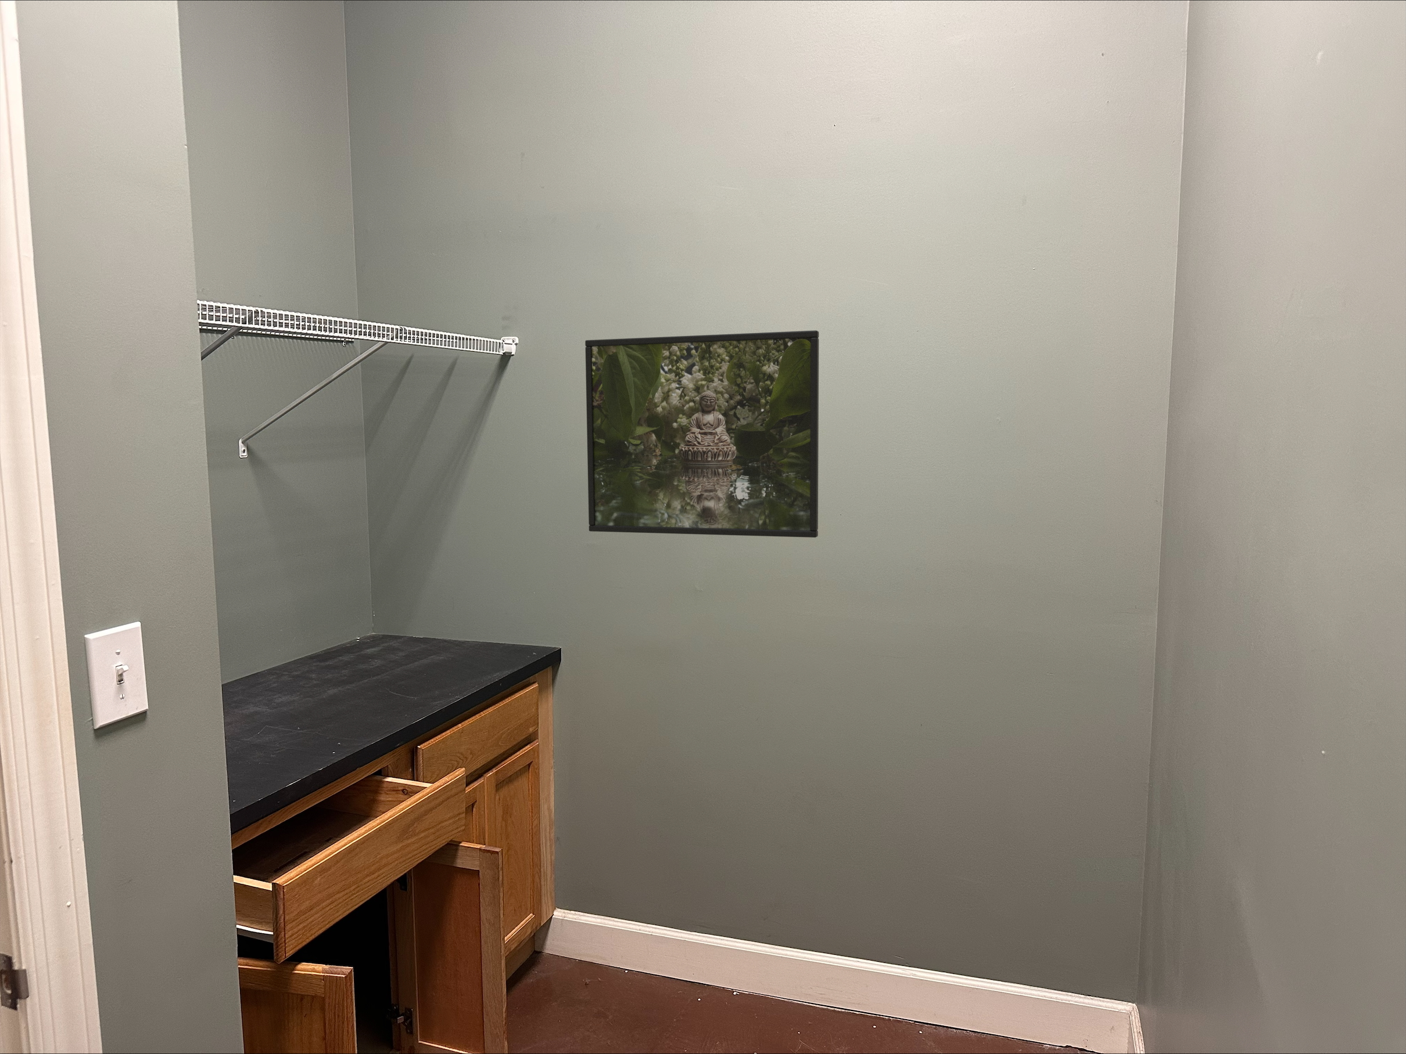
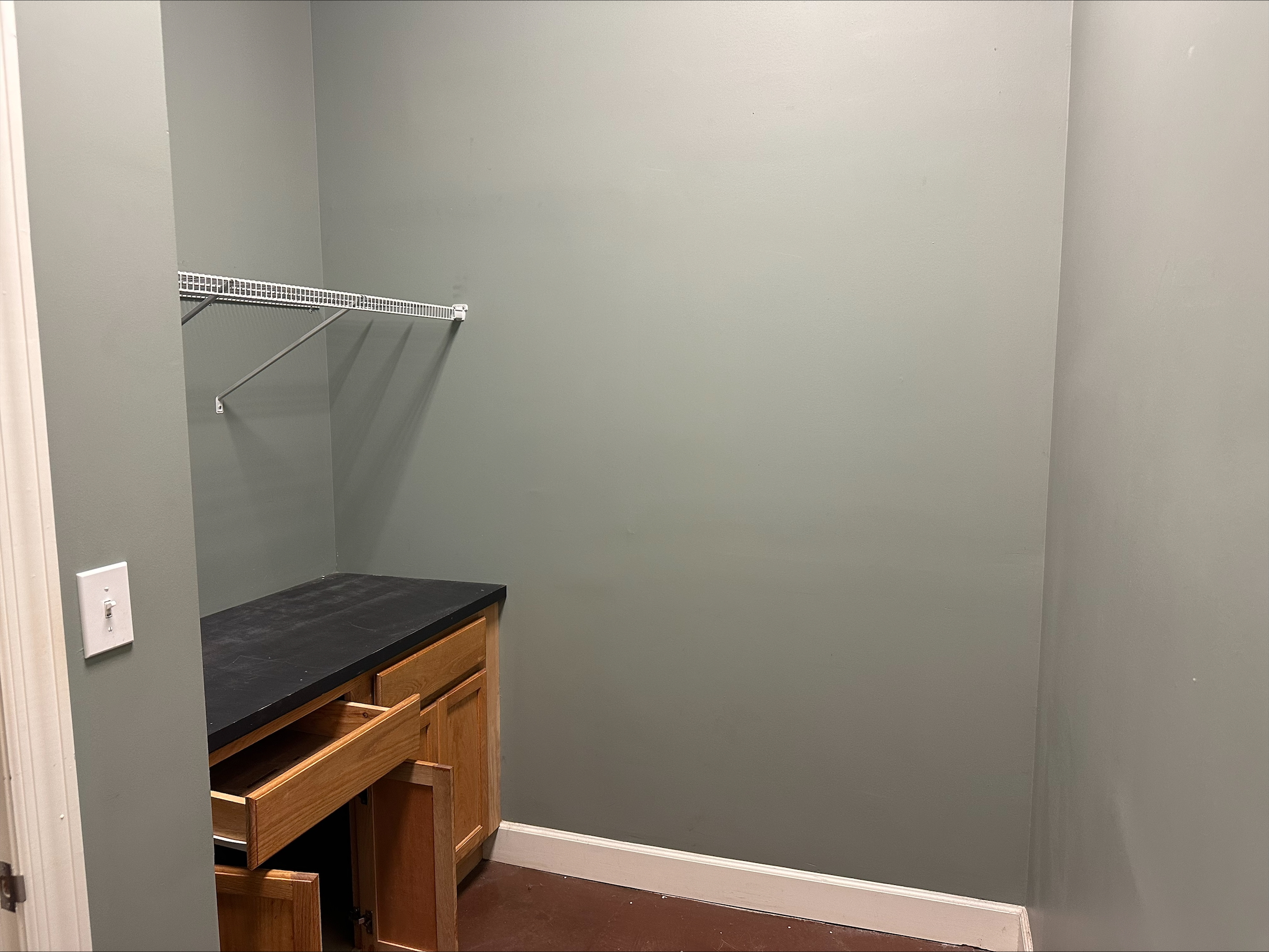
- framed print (698, 436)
